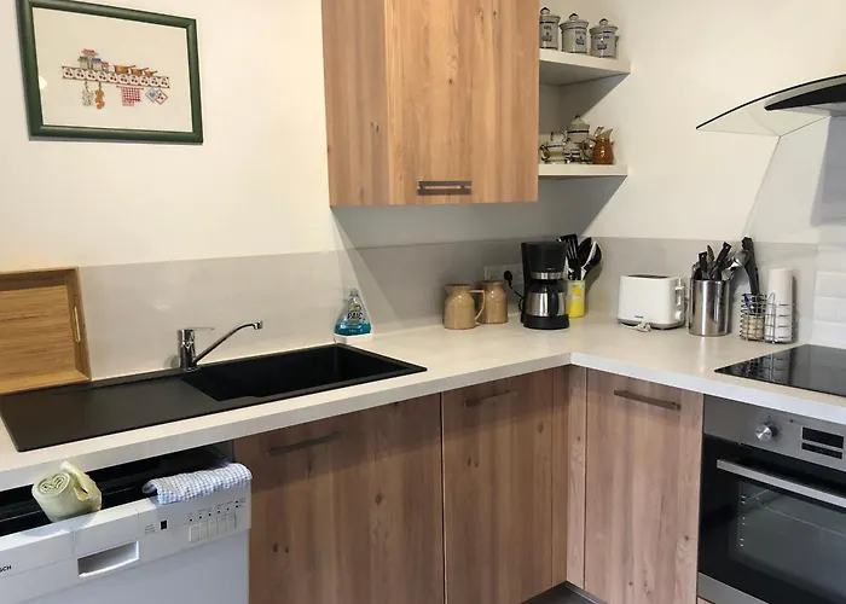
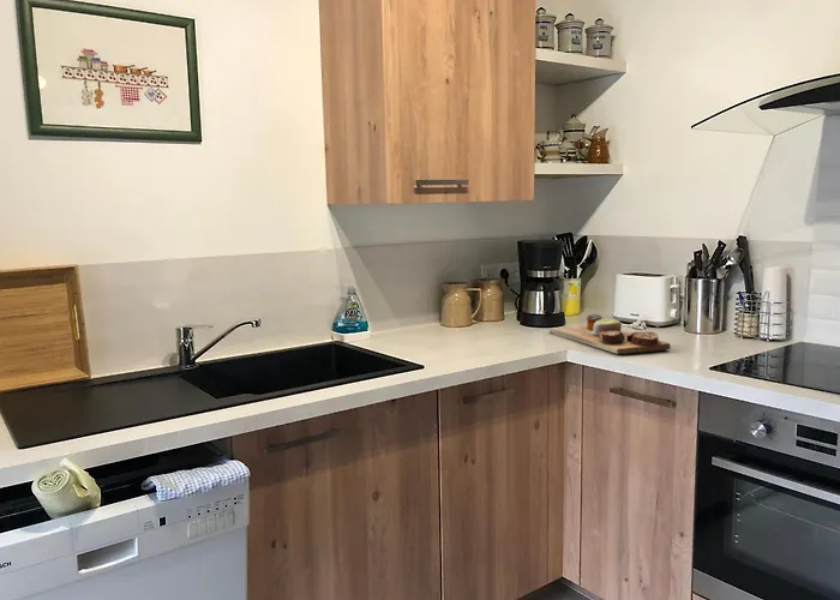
+ cutting board (606, 330)
